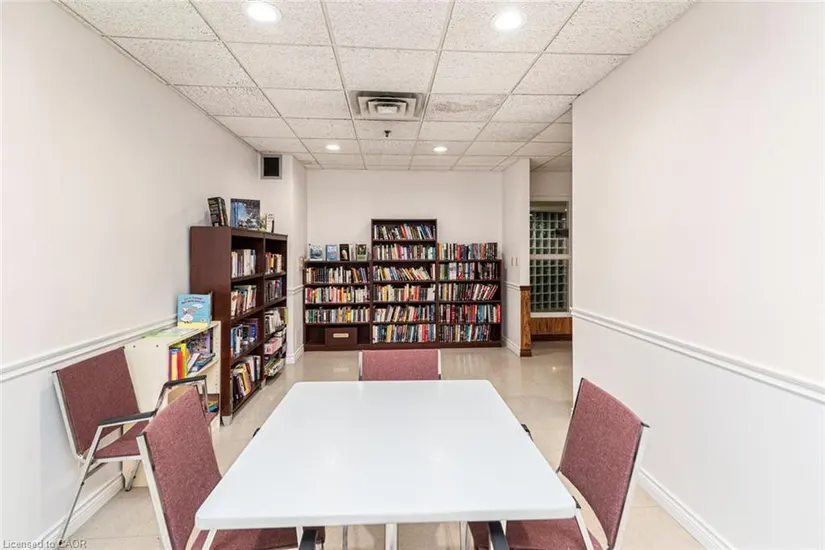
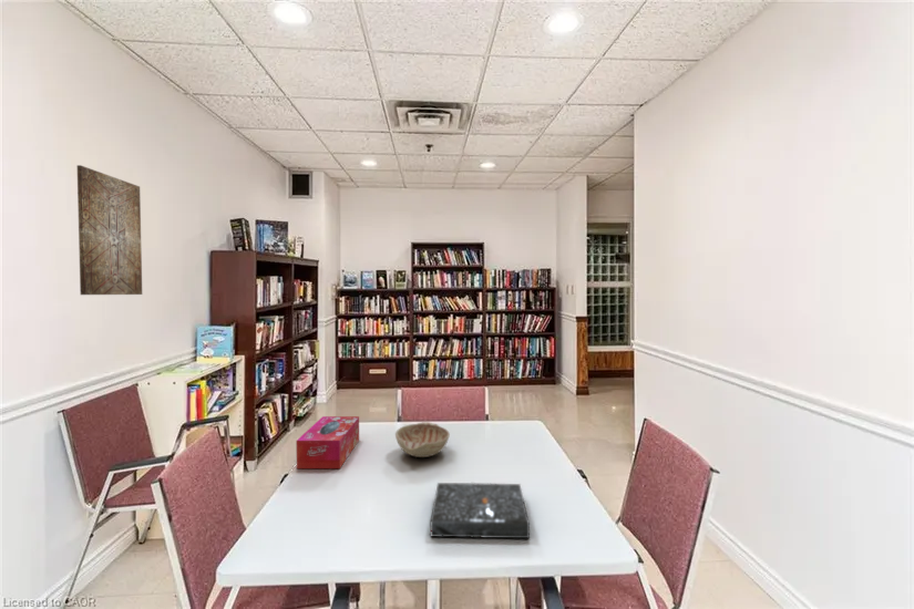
+ wall art (112, 236)
+ book (479, 507)
+ tissue box (330, 440)
+ decorative bowl (422, 442)
